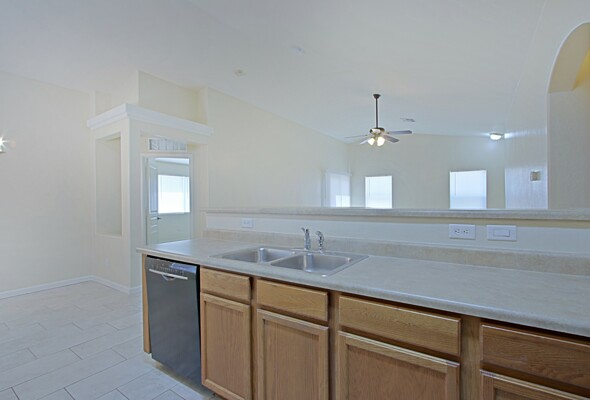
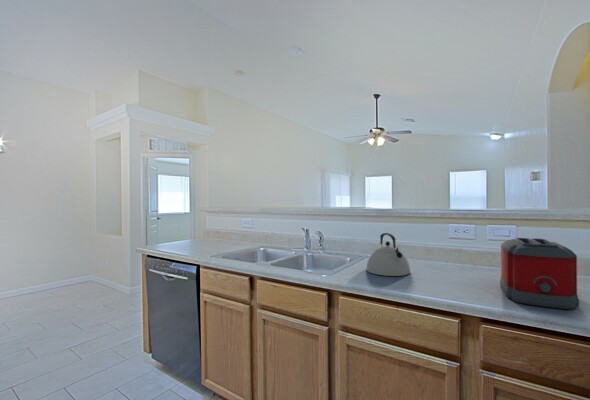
+ toaster (534, 267)
+ kettle (388, 252)
